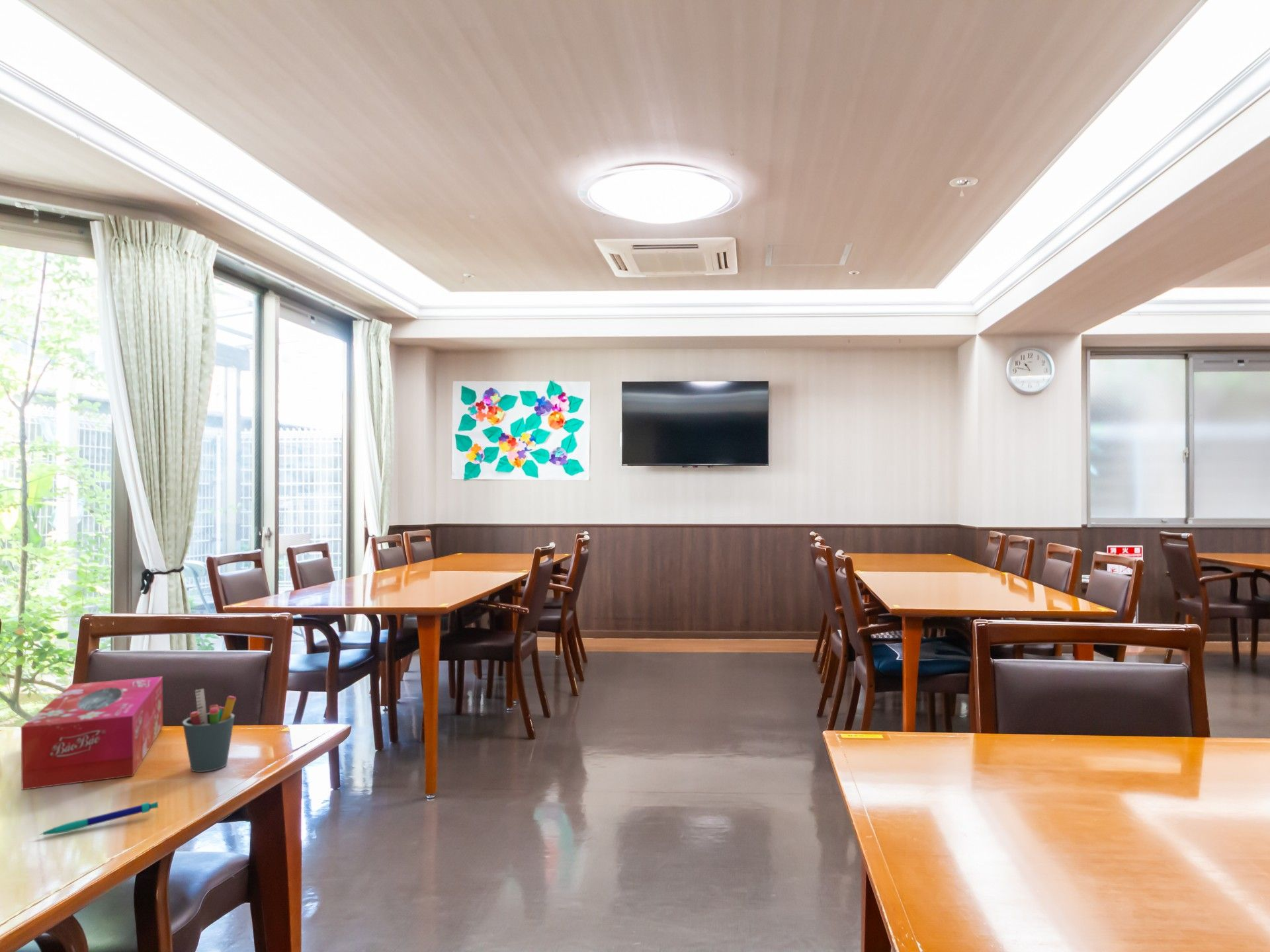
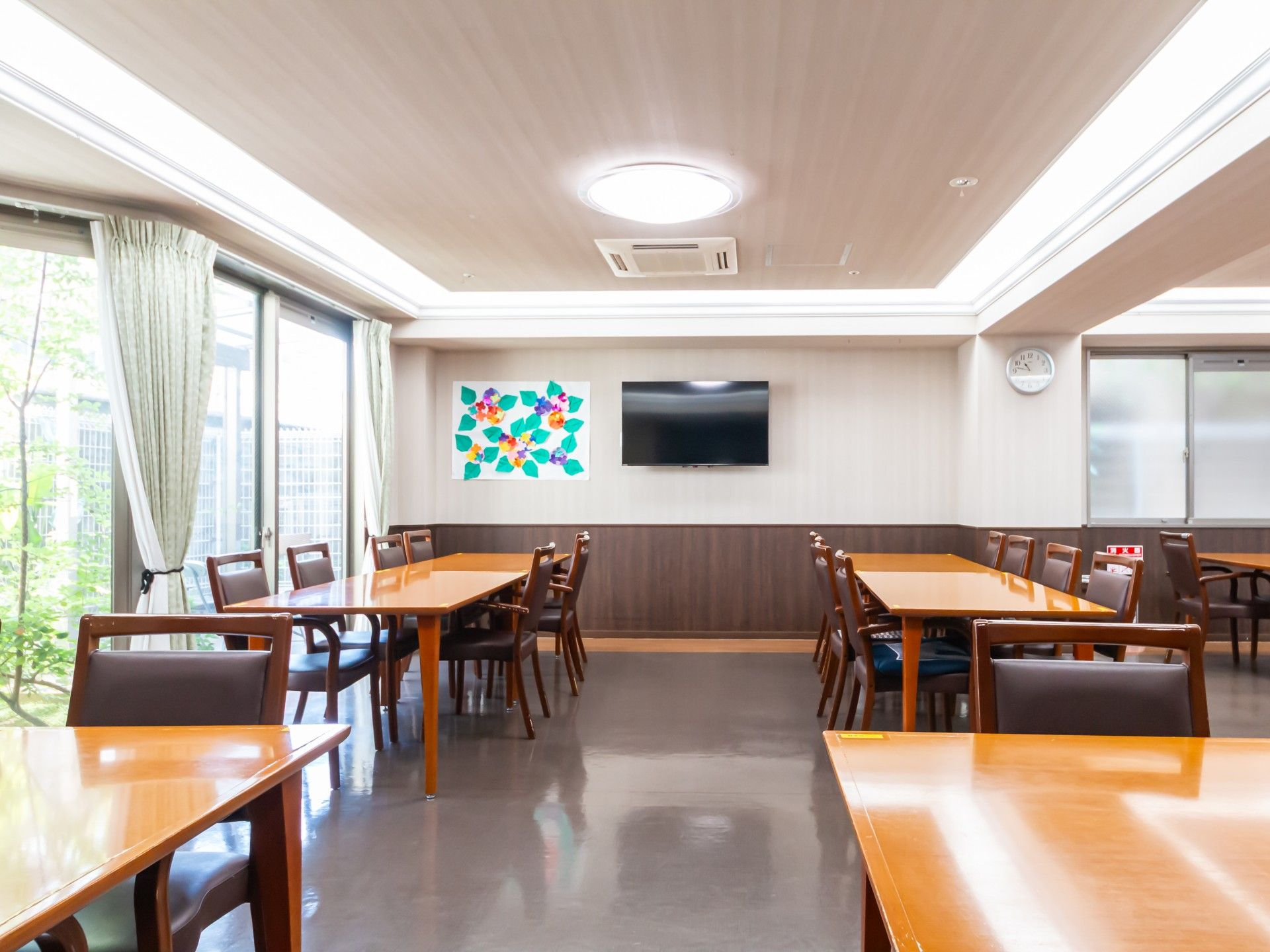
- pen holder (210, 729)
- pen (101, 818)
- tissue box (100, 727)
